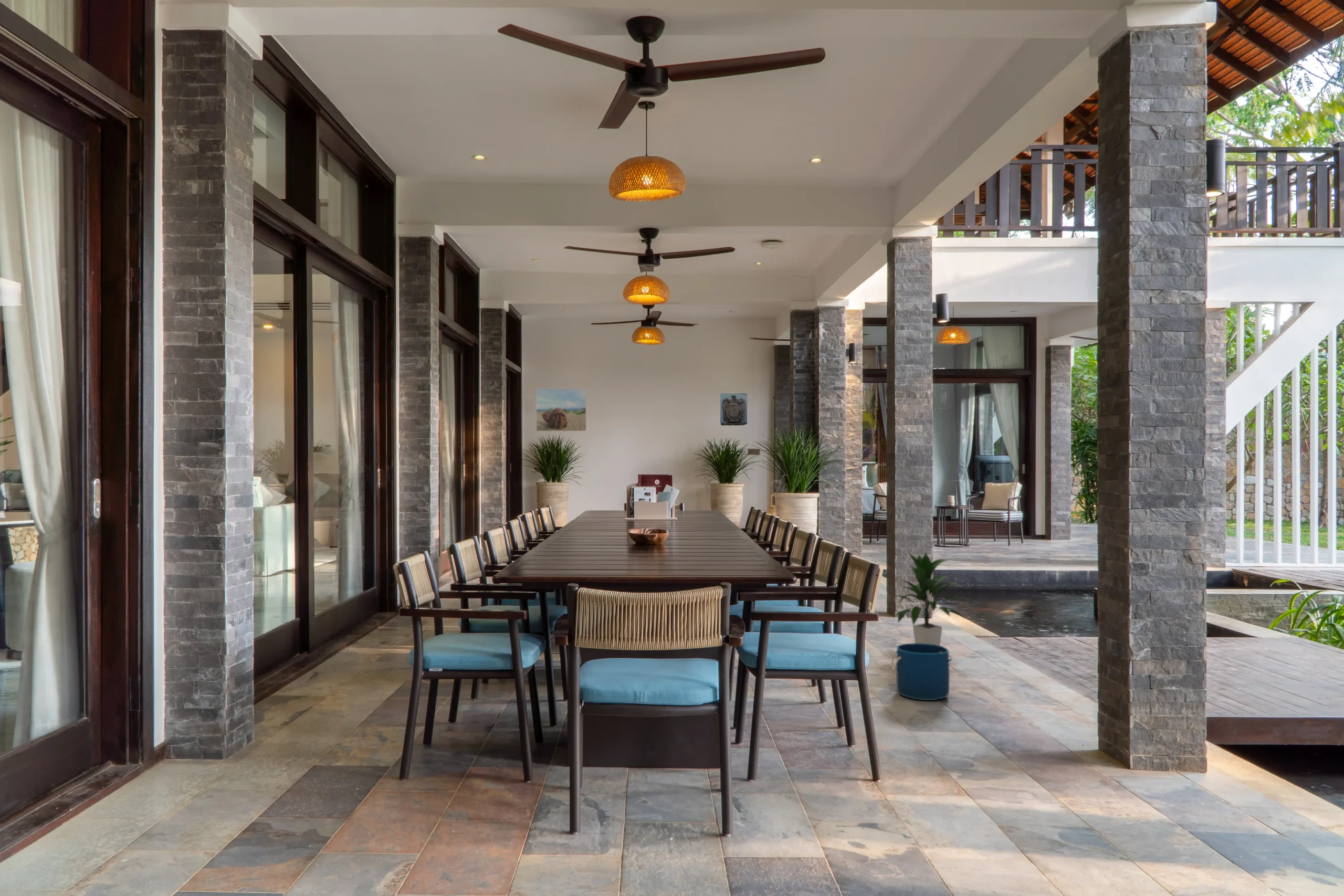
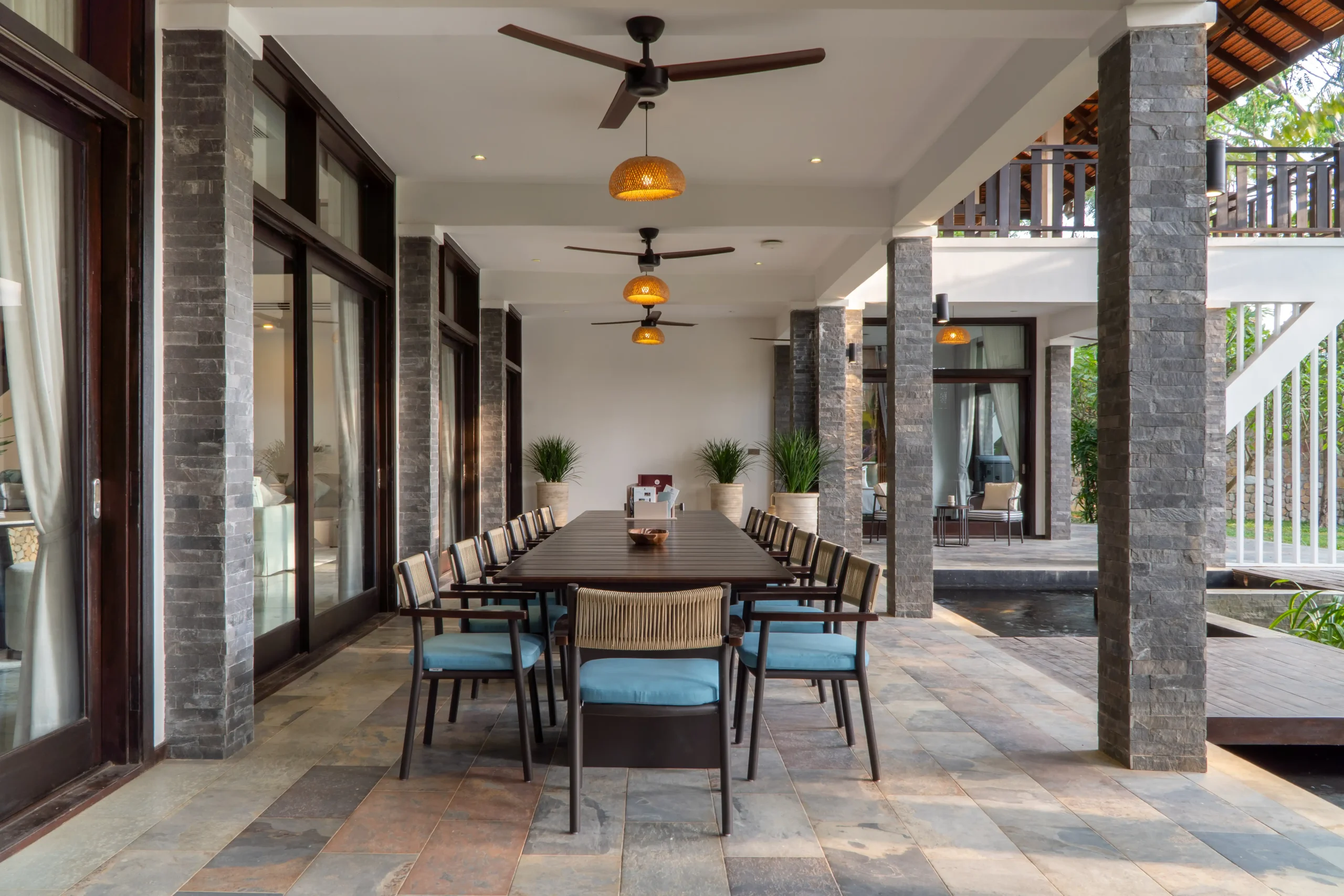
- wall sculpture (733, 409)
- bucket (922, 671)
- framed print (561, 410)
- indoor plant (926, 601)
